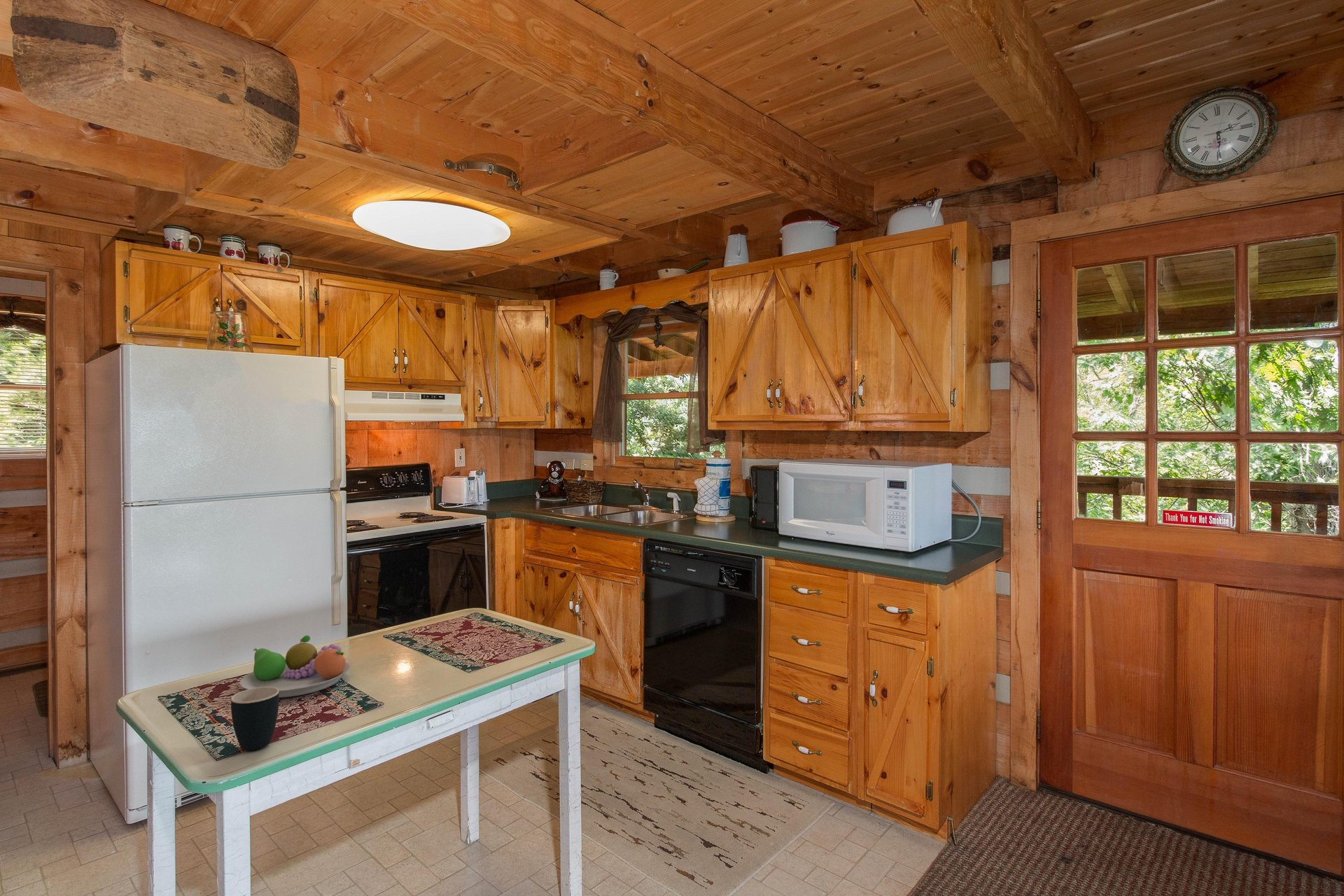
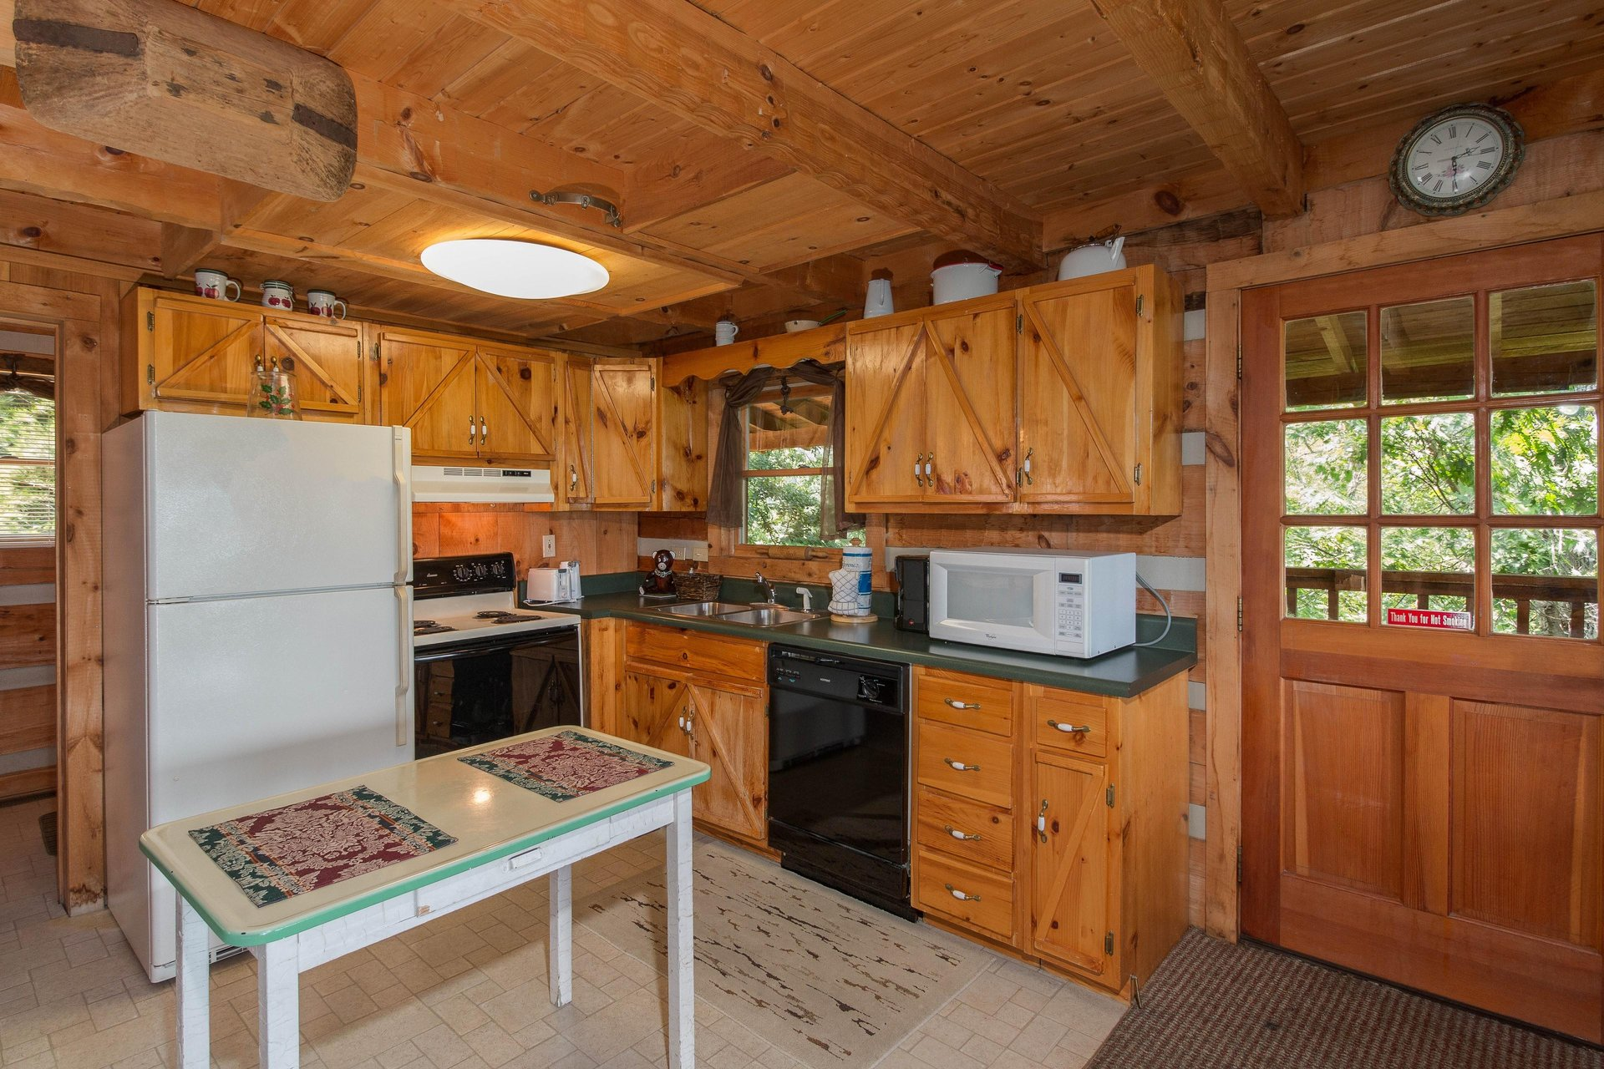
- mug (251, 718)
- fruit bowl (295, 663)
